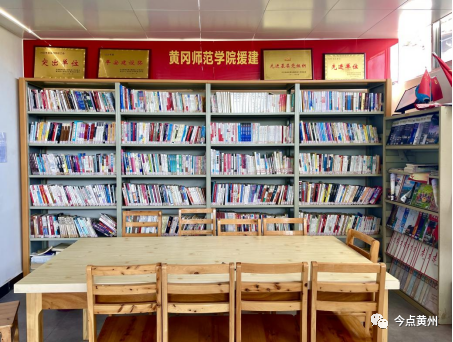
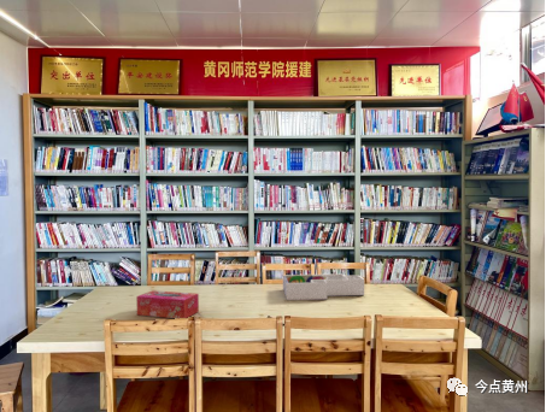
+ tissue box (168, 304)
+ desk organizer (323, 286)
